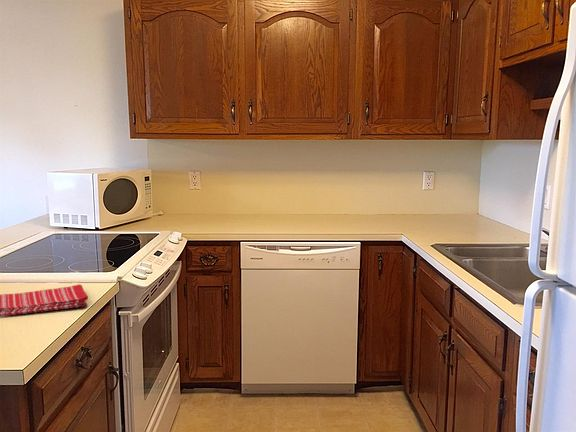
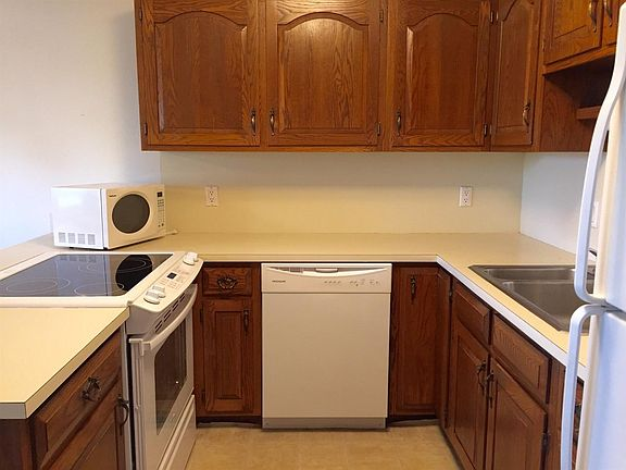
- dish towel (41, 298)
